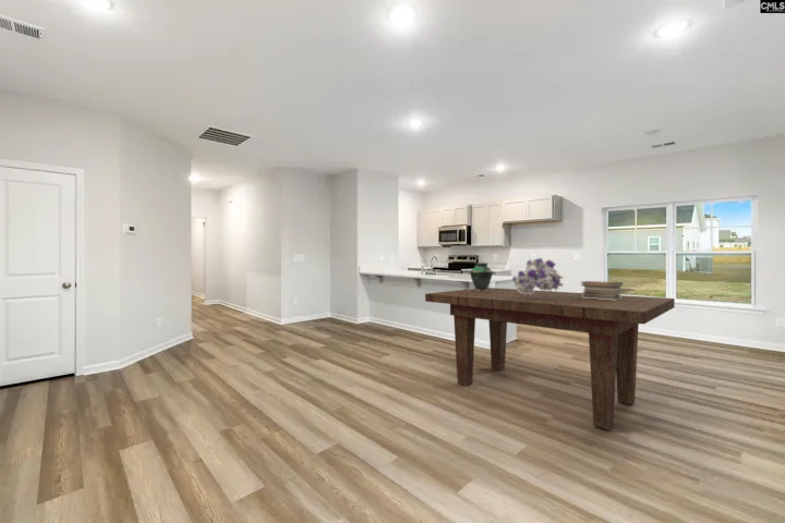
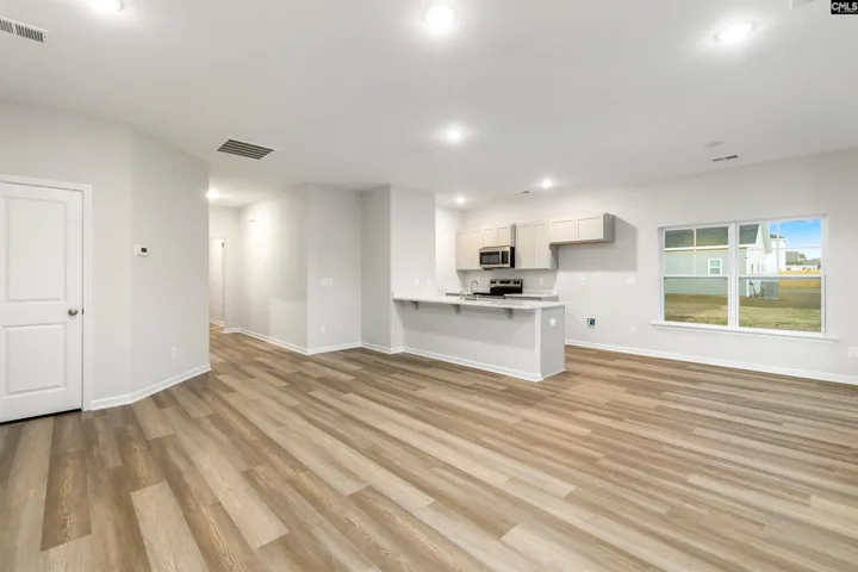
- bouquet (536, 278)
- dining table (545, 327)
- vase (482, 276)
- book stack (601, 290)
